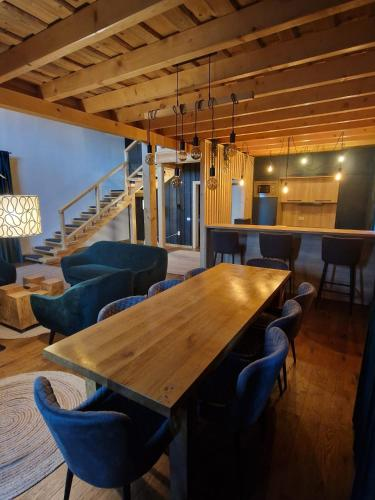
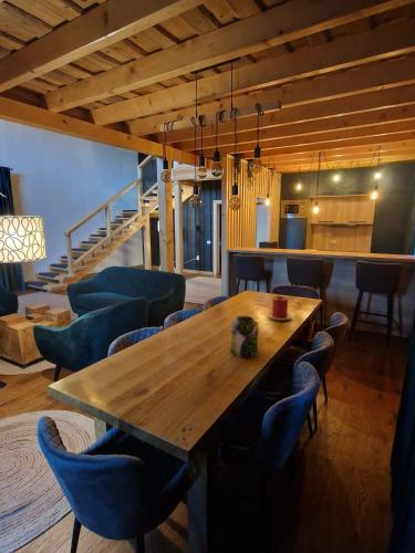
+ candle (279, 307)
+ jar (243, 335)
